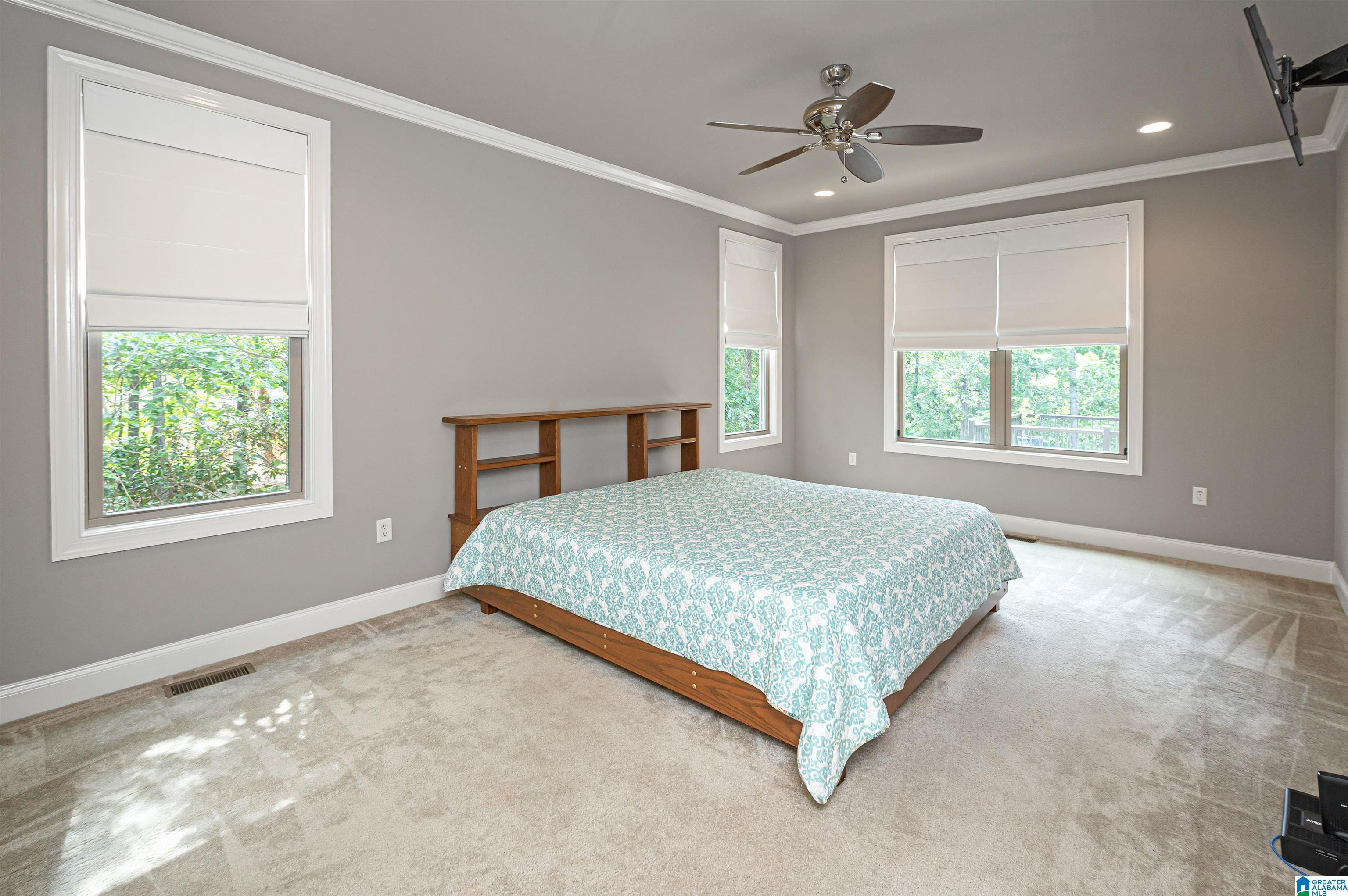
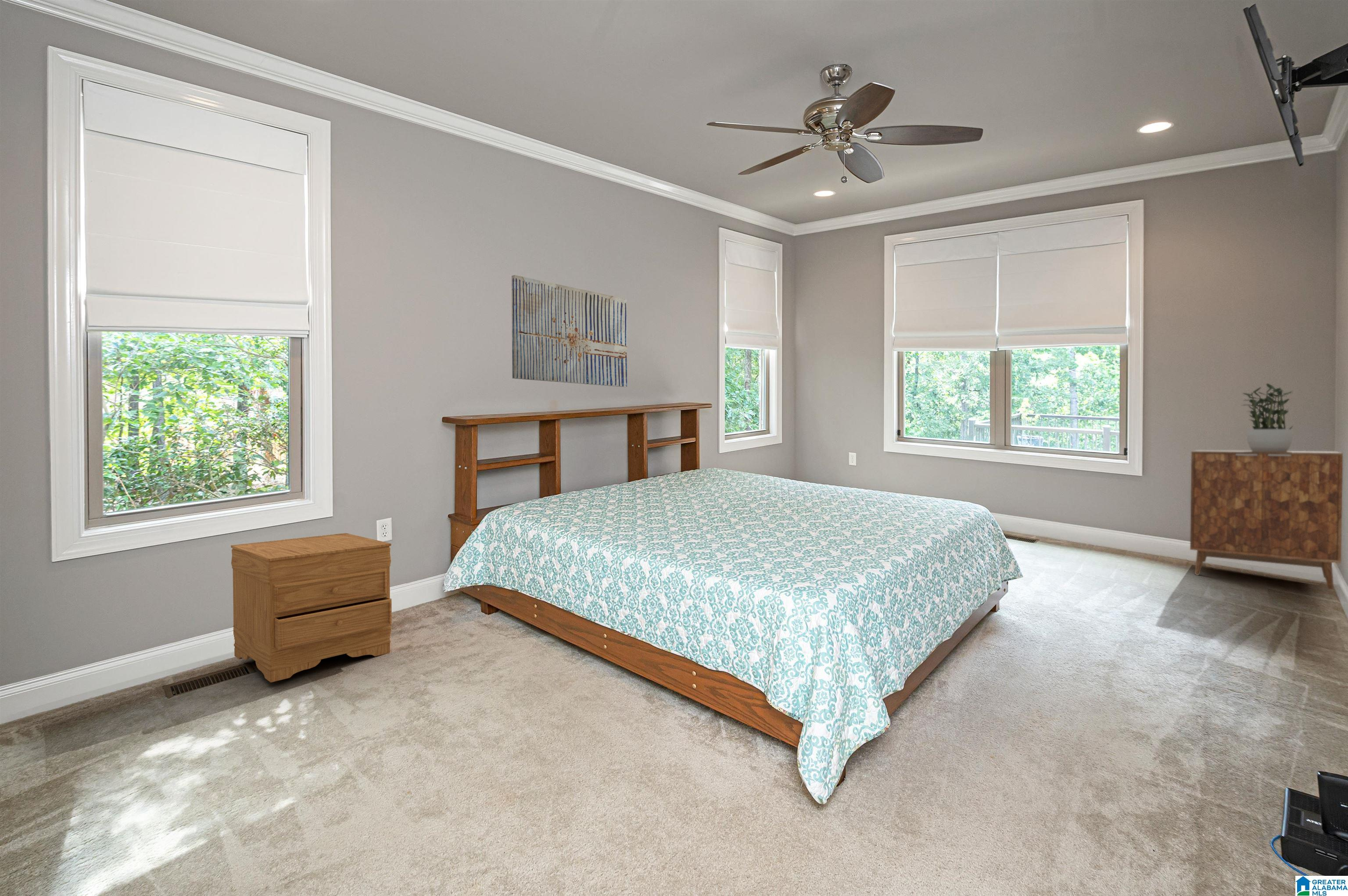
+ potted plant (1266, 417)
+ wall art (574, 336)
+ nightstand (314, 600)
+ cabinet (1262, 514)
